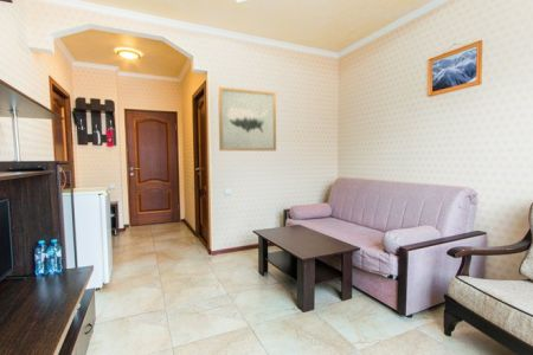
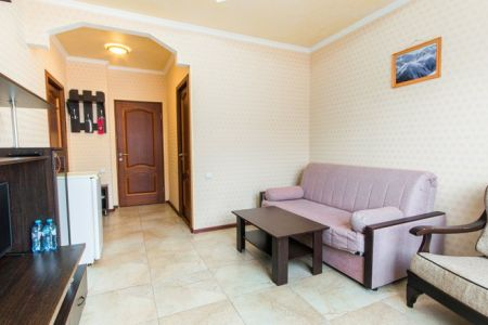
- wall art (248, 120)
